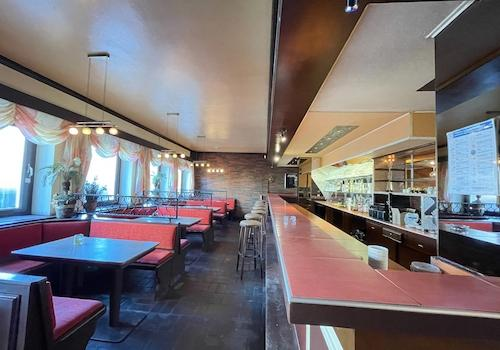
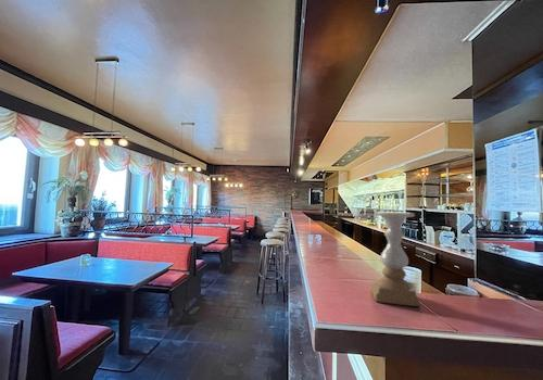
+ candle holder (393, 254)
